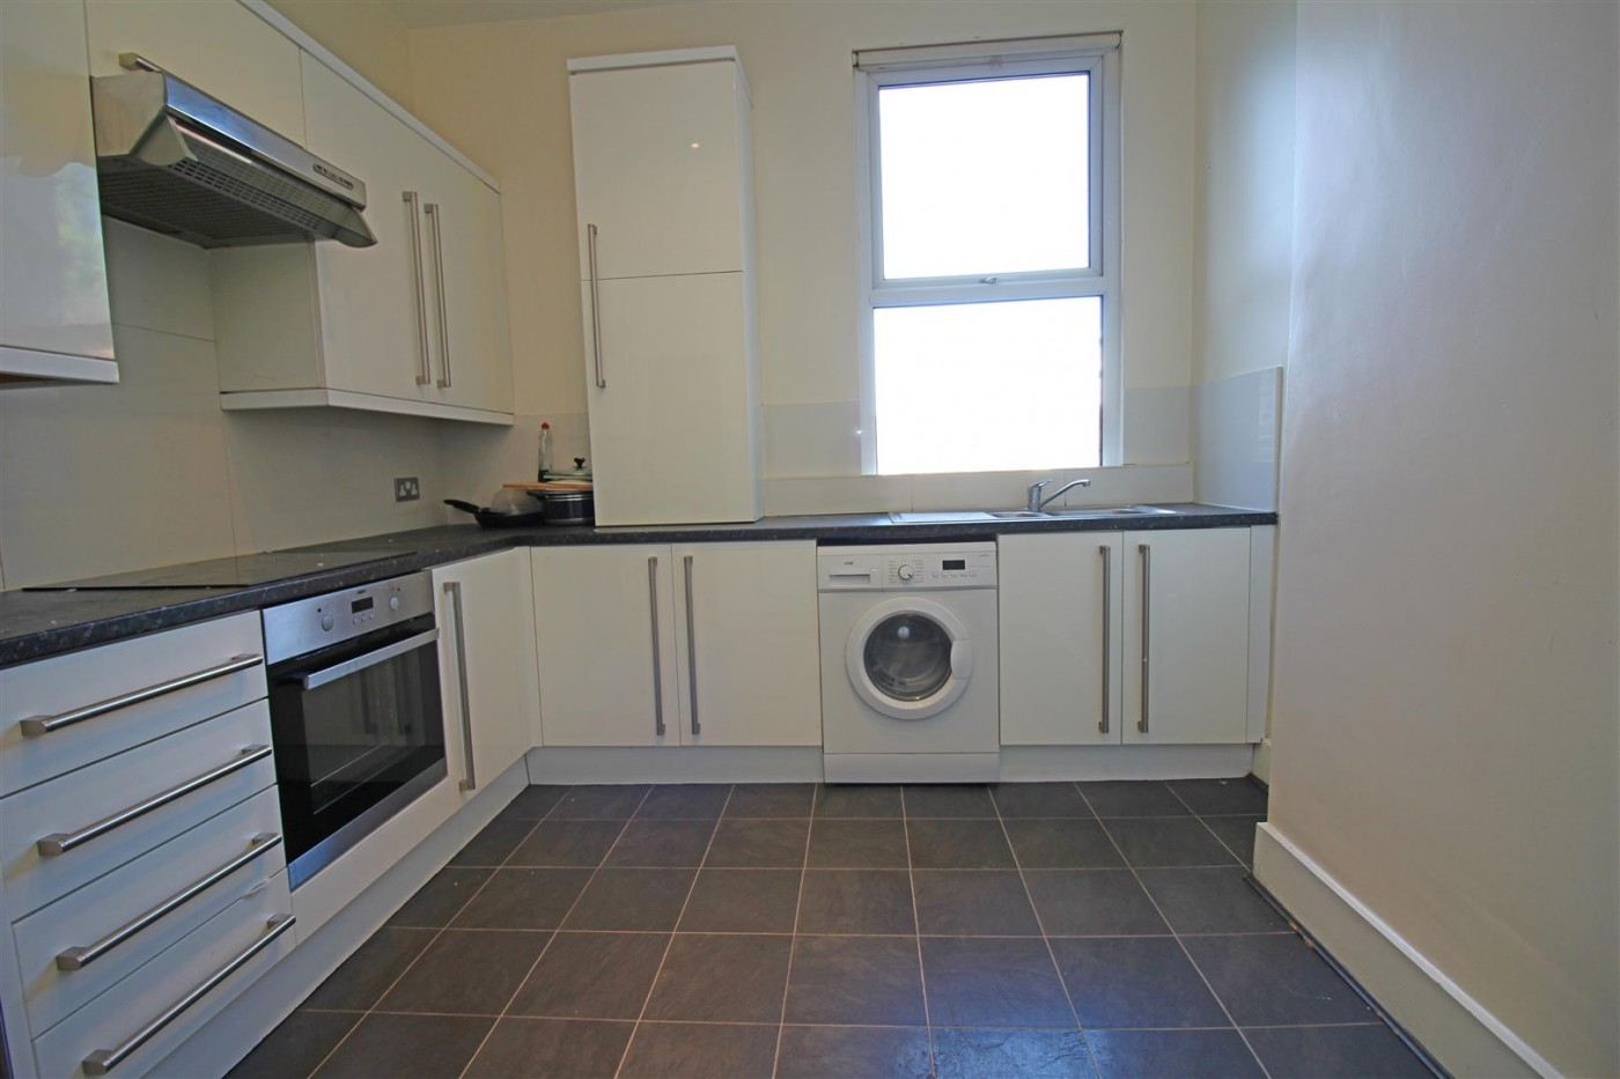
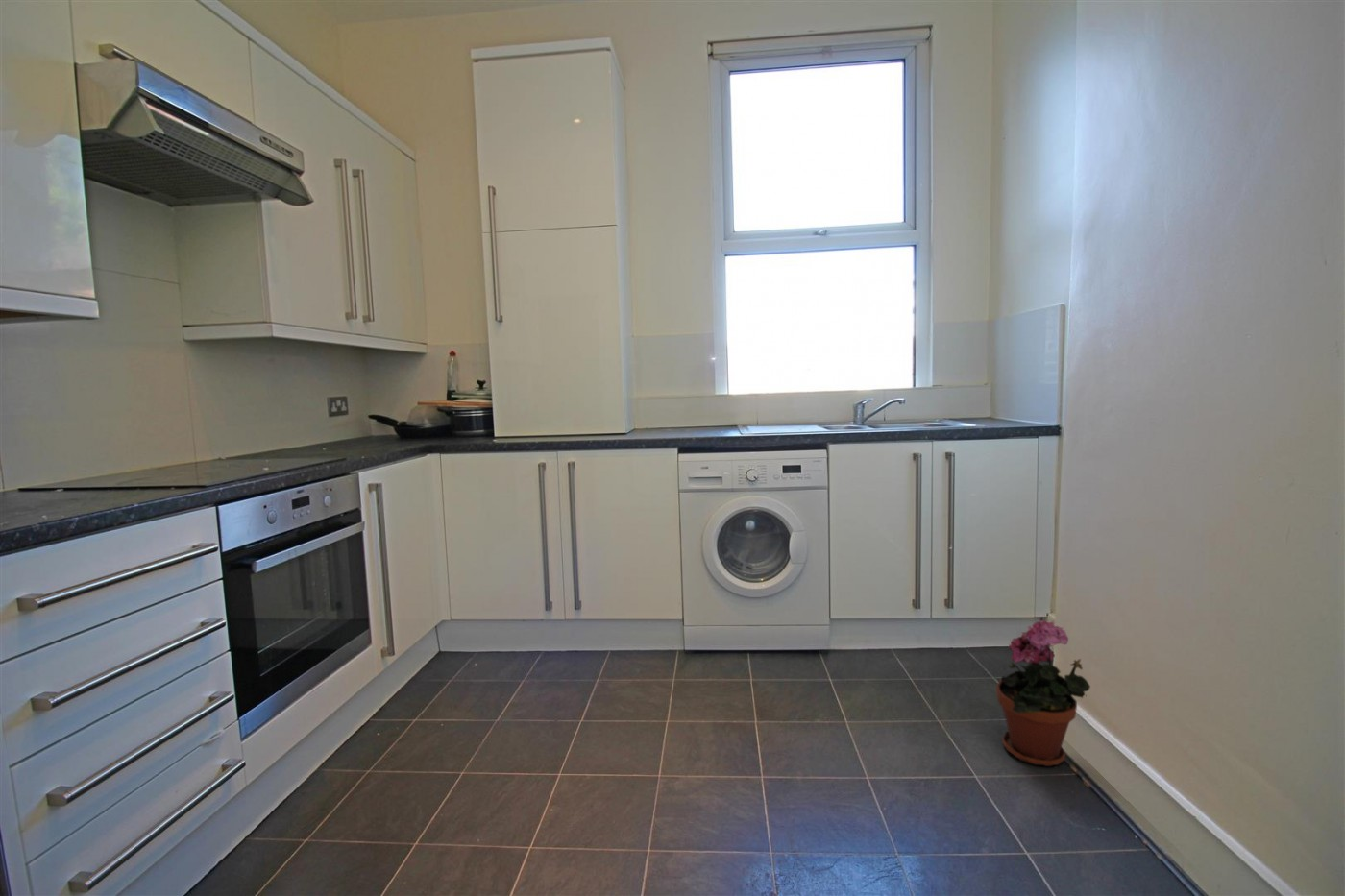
+ potted plant (1039, 686)
